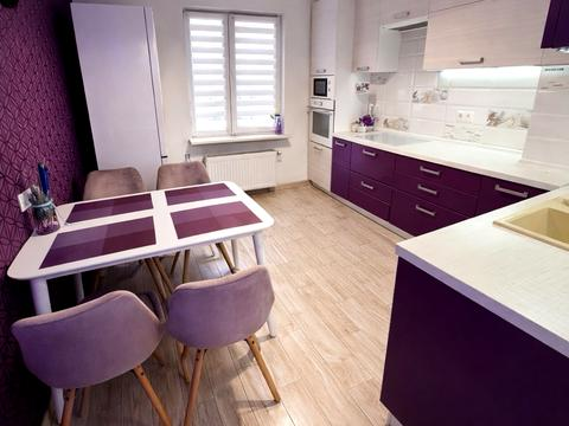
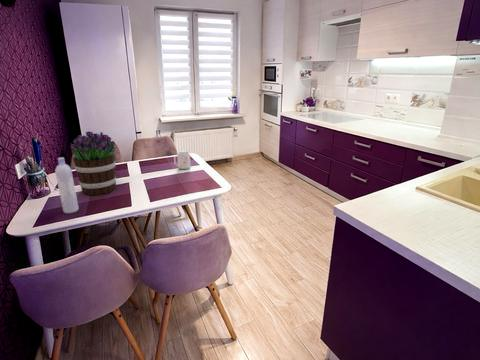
+ mug (182, 160)
+ bouquet (95, 161)
+ bottle (66, 185)
